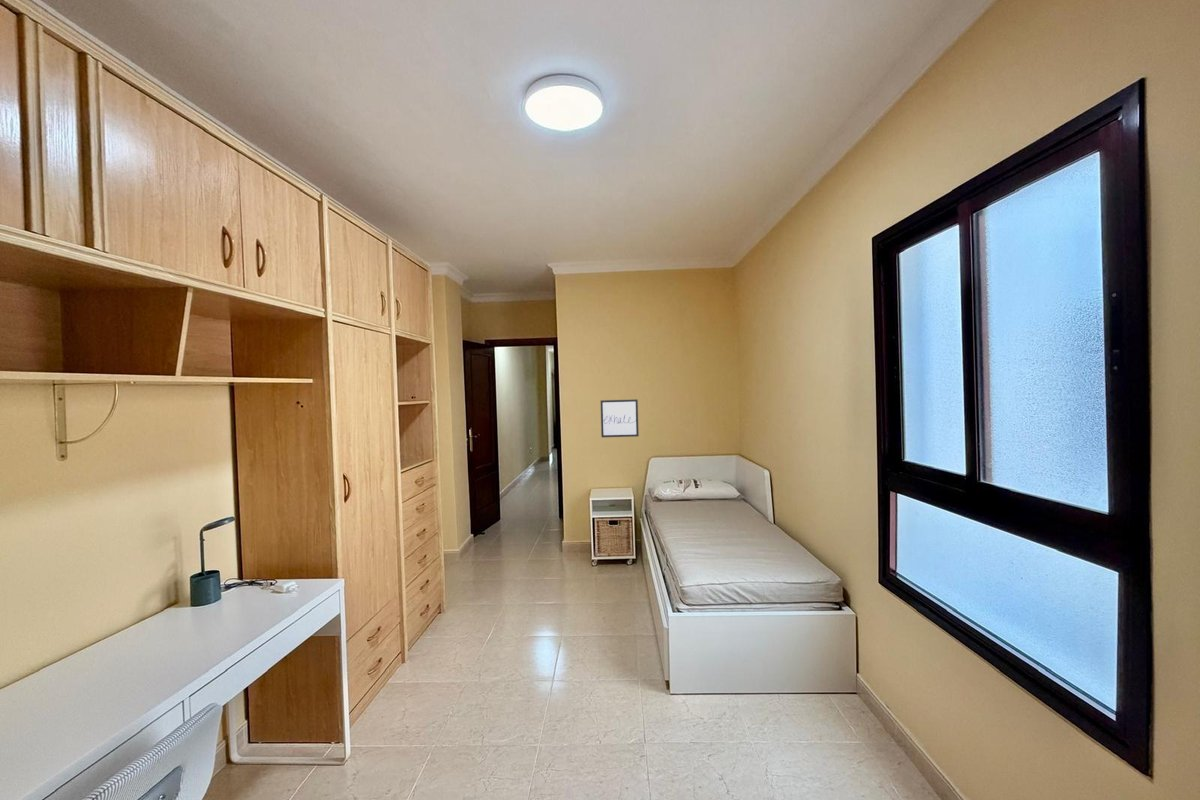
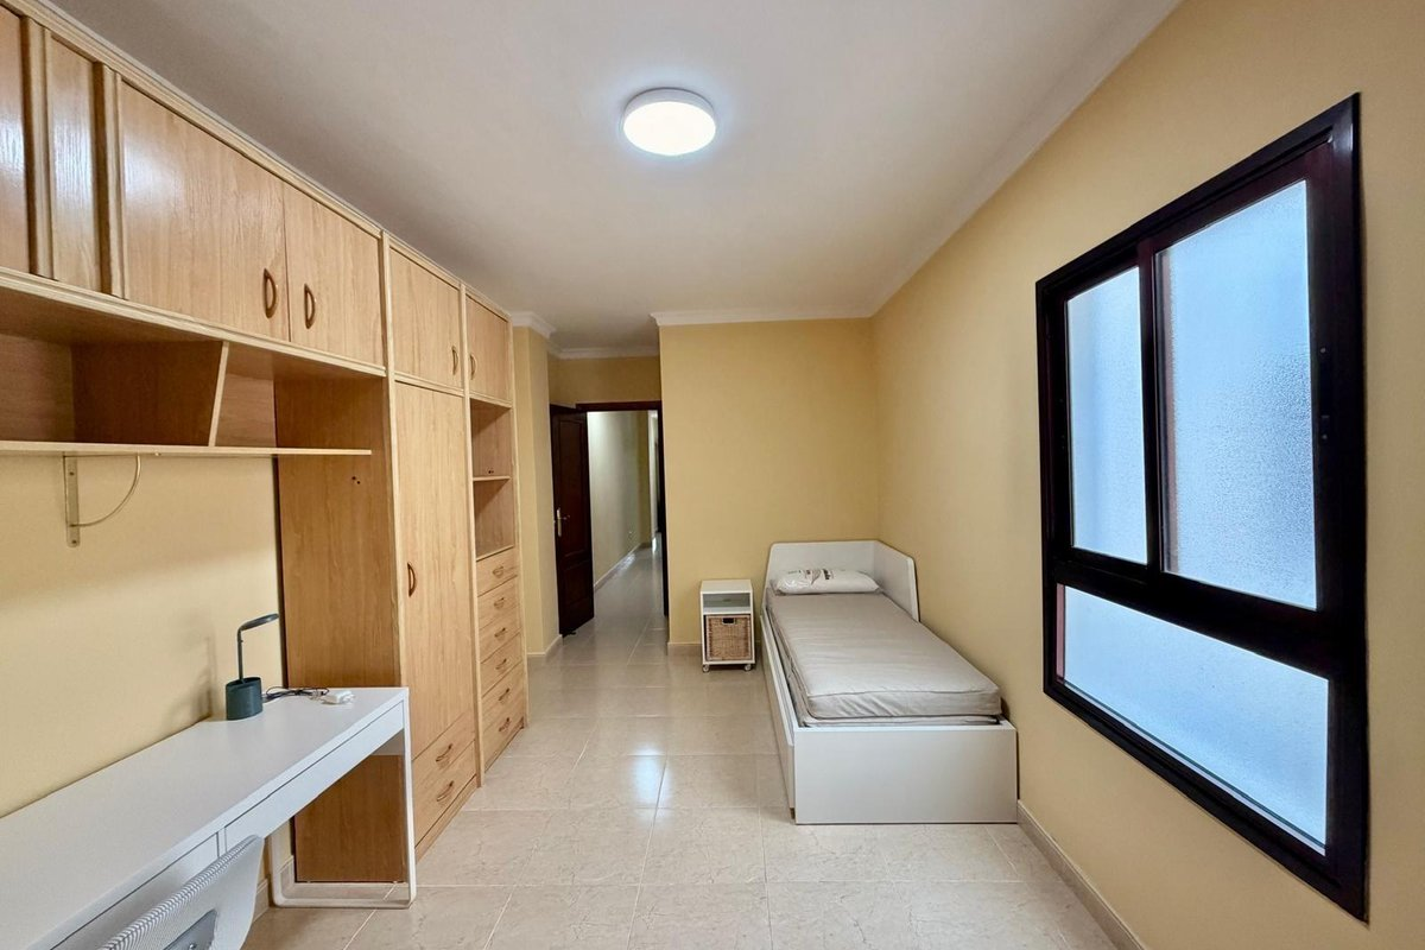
- wall art (619, 418)
